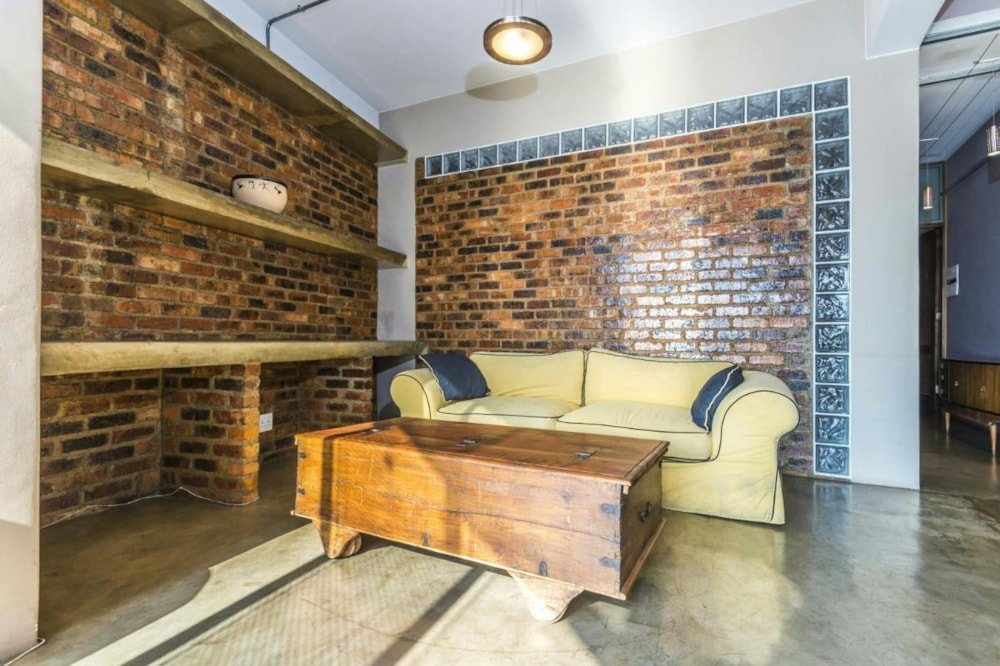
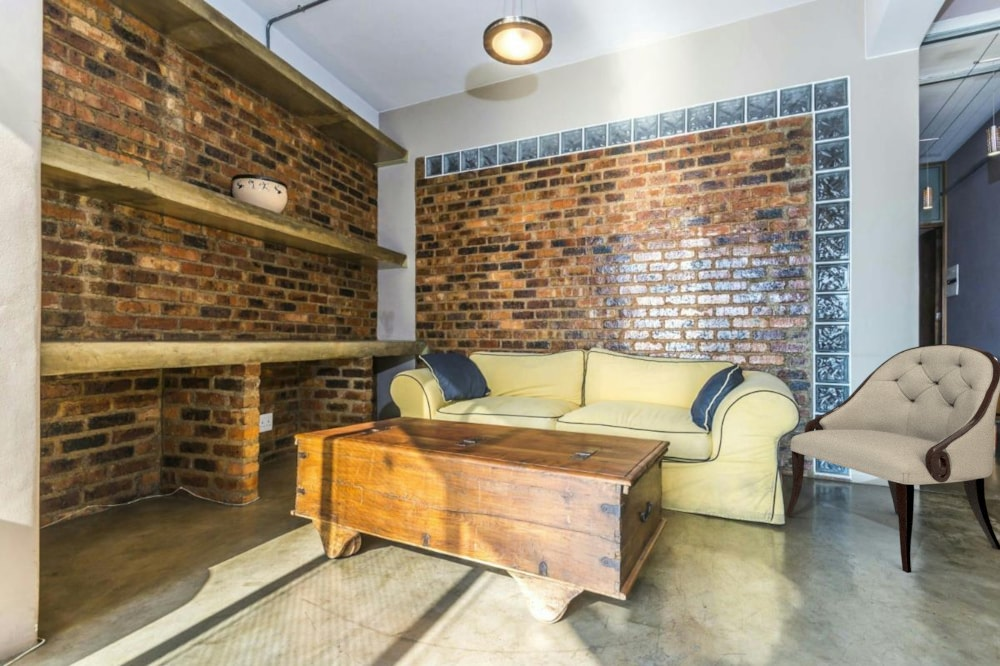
+ armchair (896, 439)
